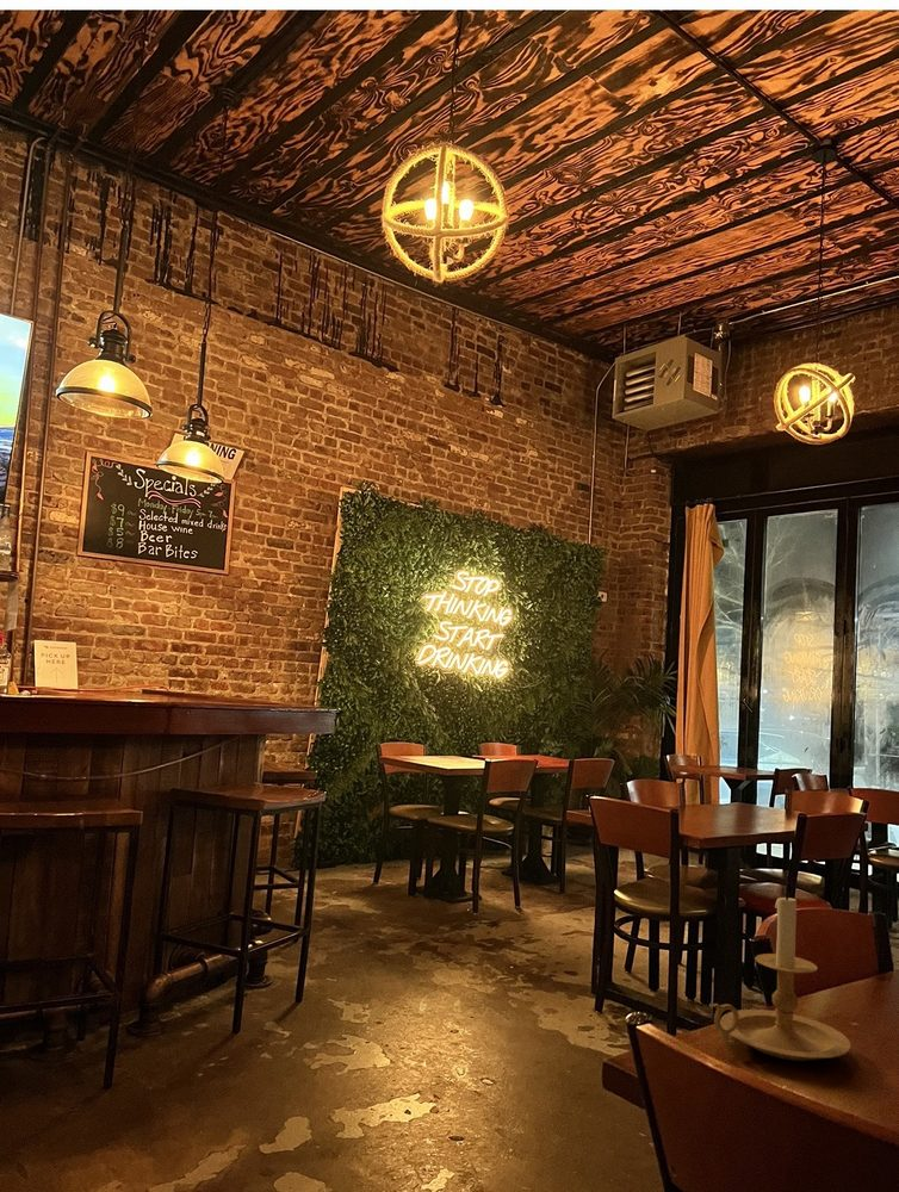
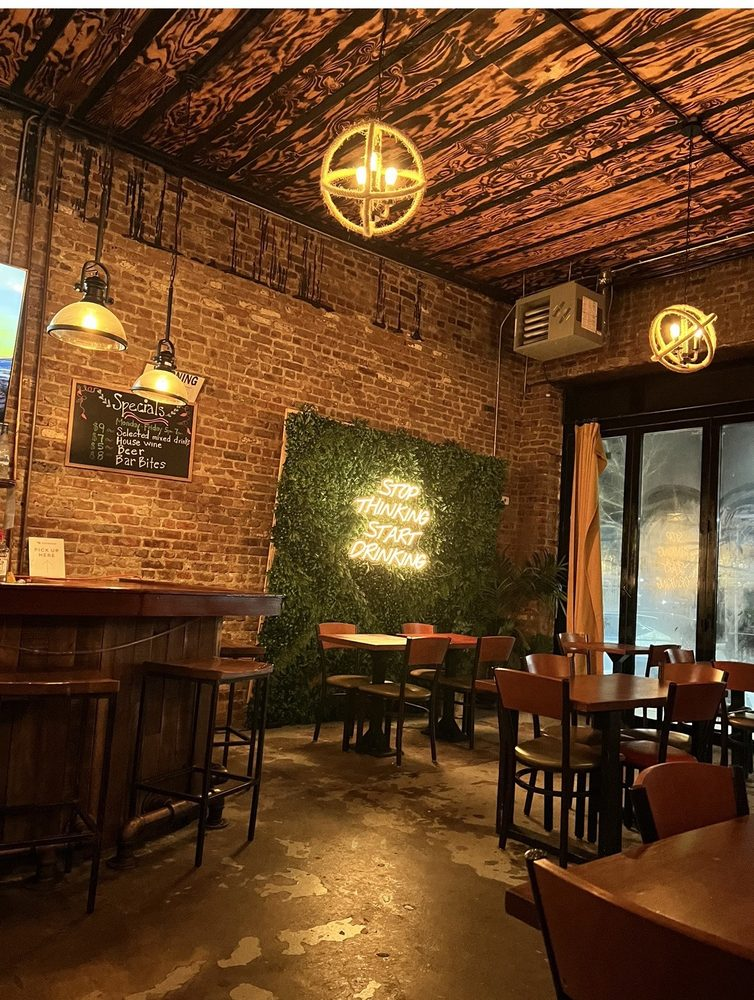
- candle holder (785, 969)
